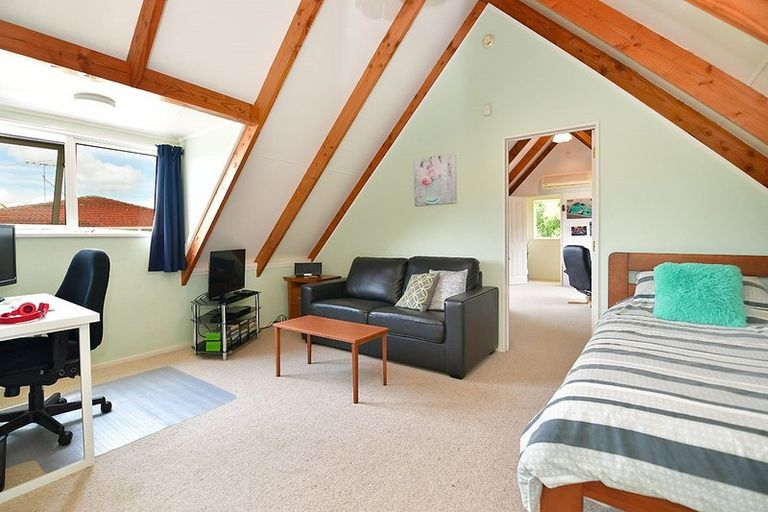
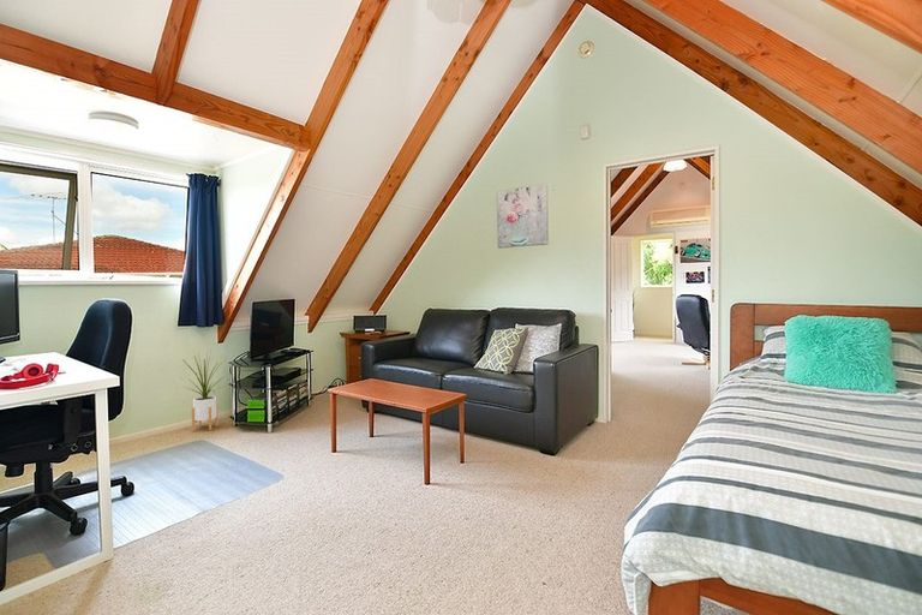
+ house plant (204, 388)
